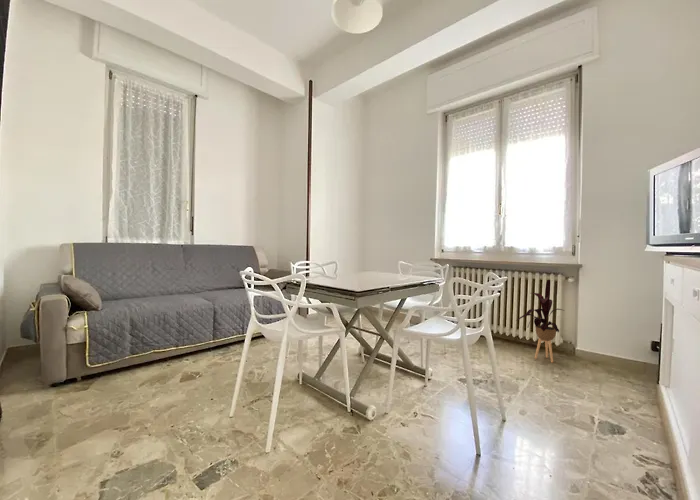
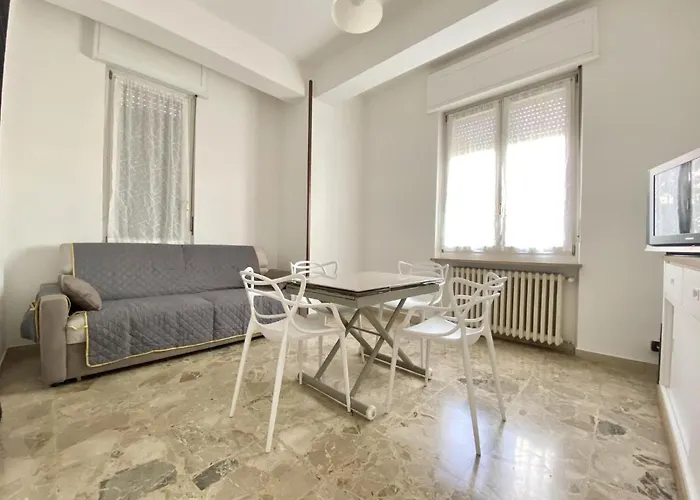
- house plant (540, 319)
